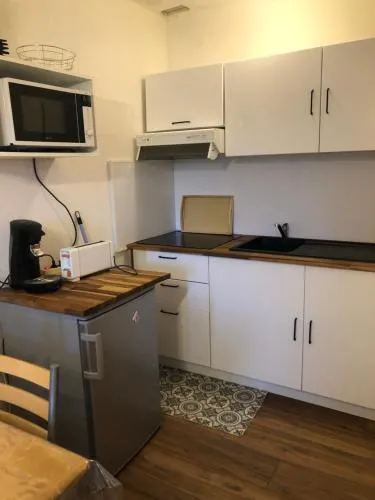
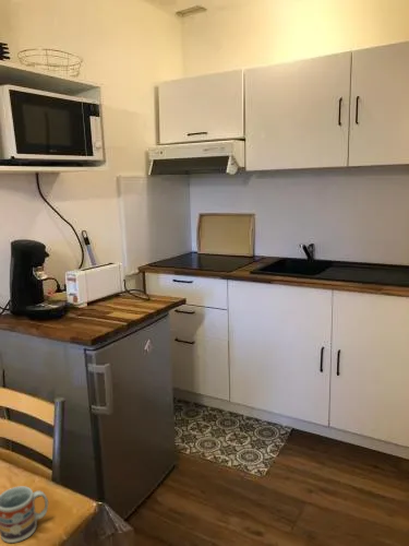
+ cup (23, 510)
